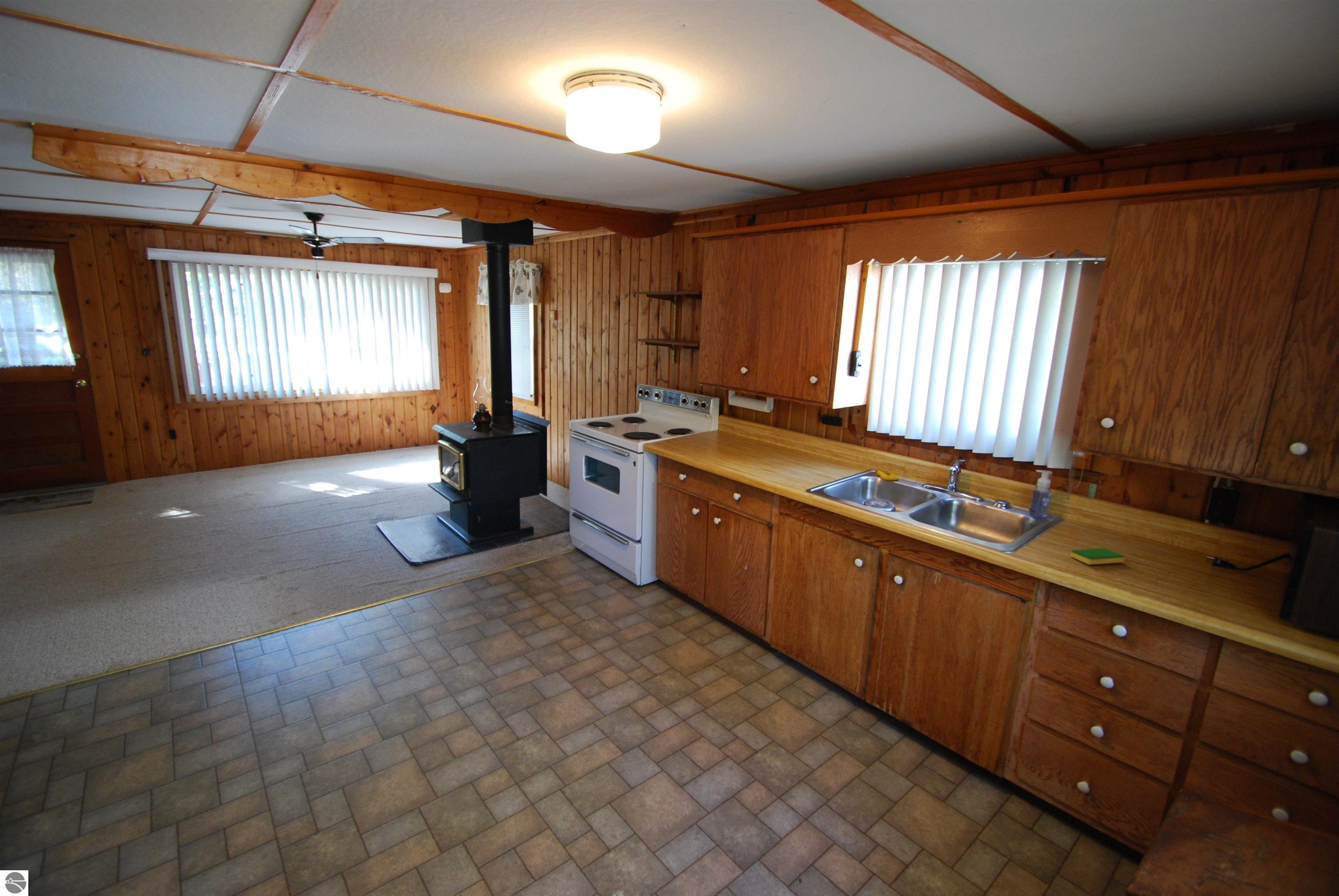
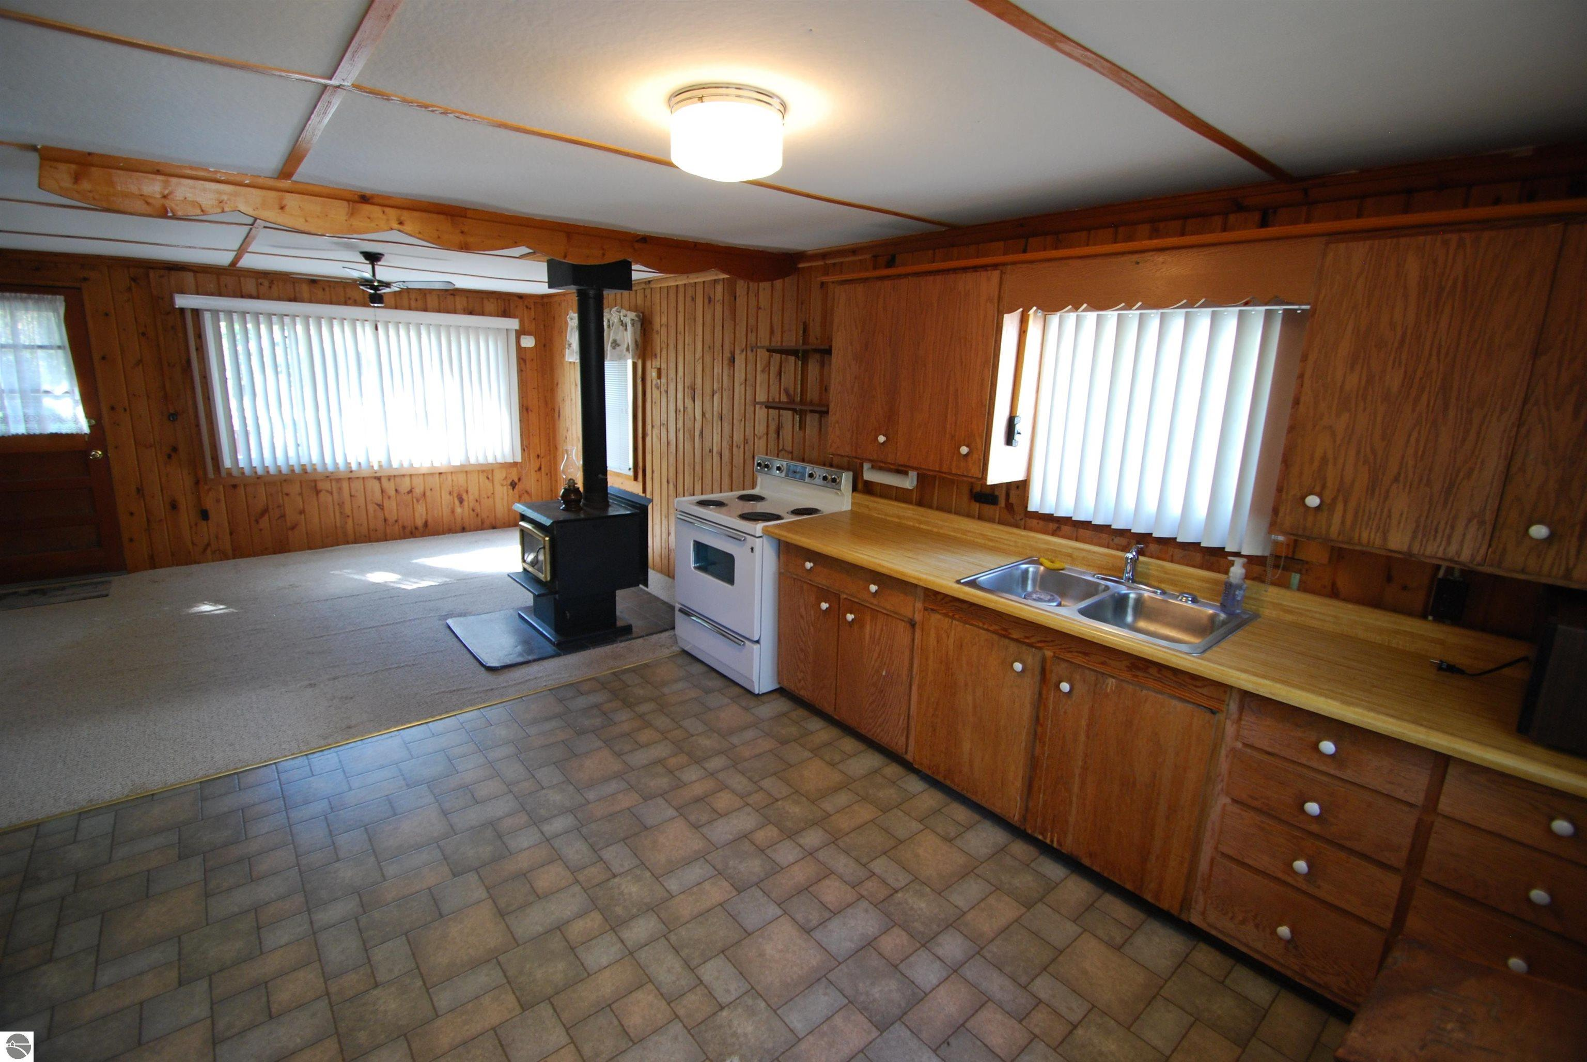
- dish sponge (1097, 556)
